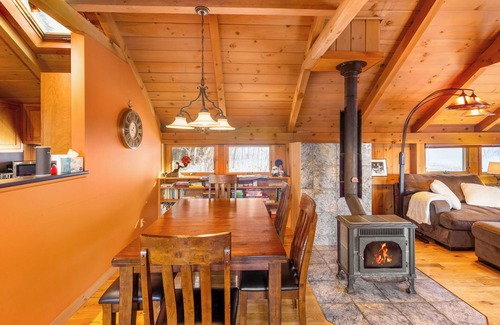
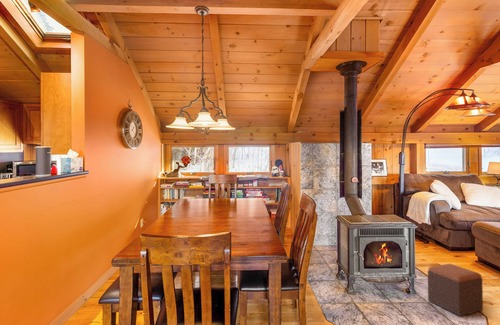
+ footstool (454, 287)
